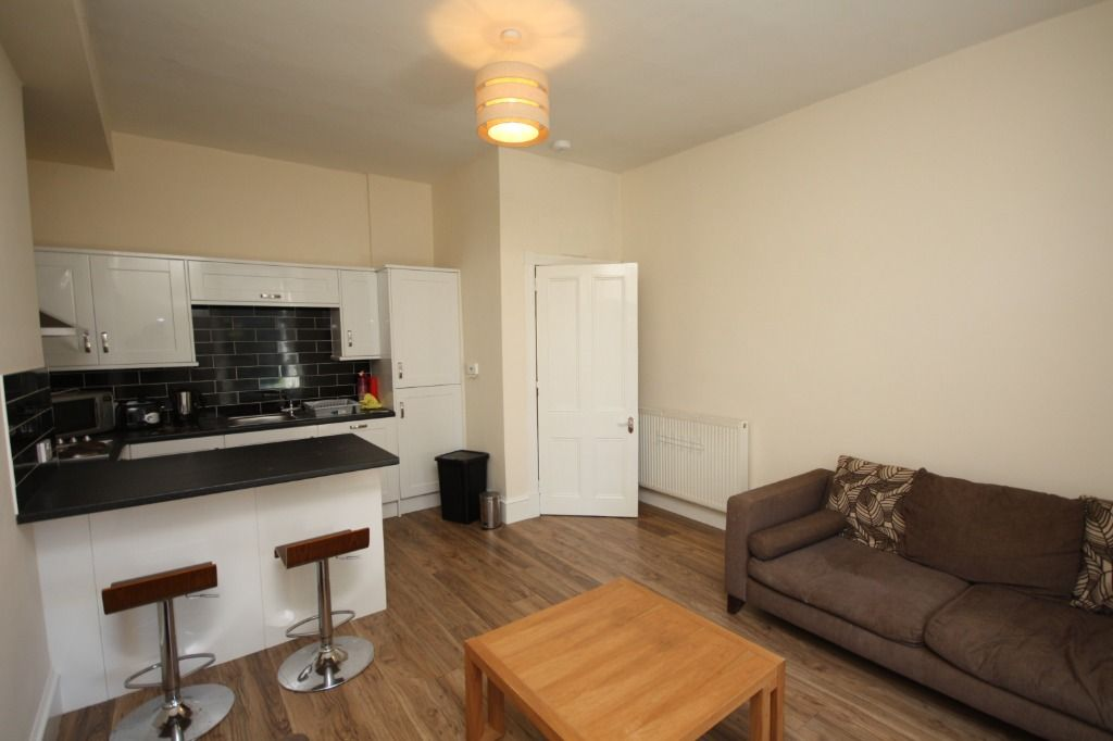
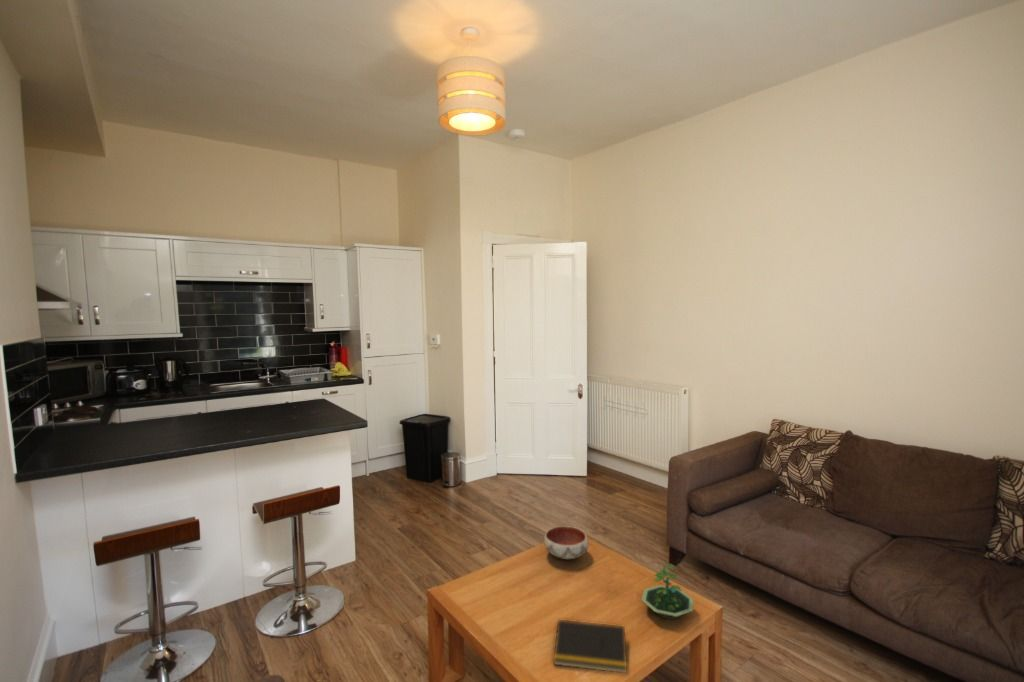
+ notepad (590, 644)
+ terrarium (667, 572)
+ bowl (566, 545)
